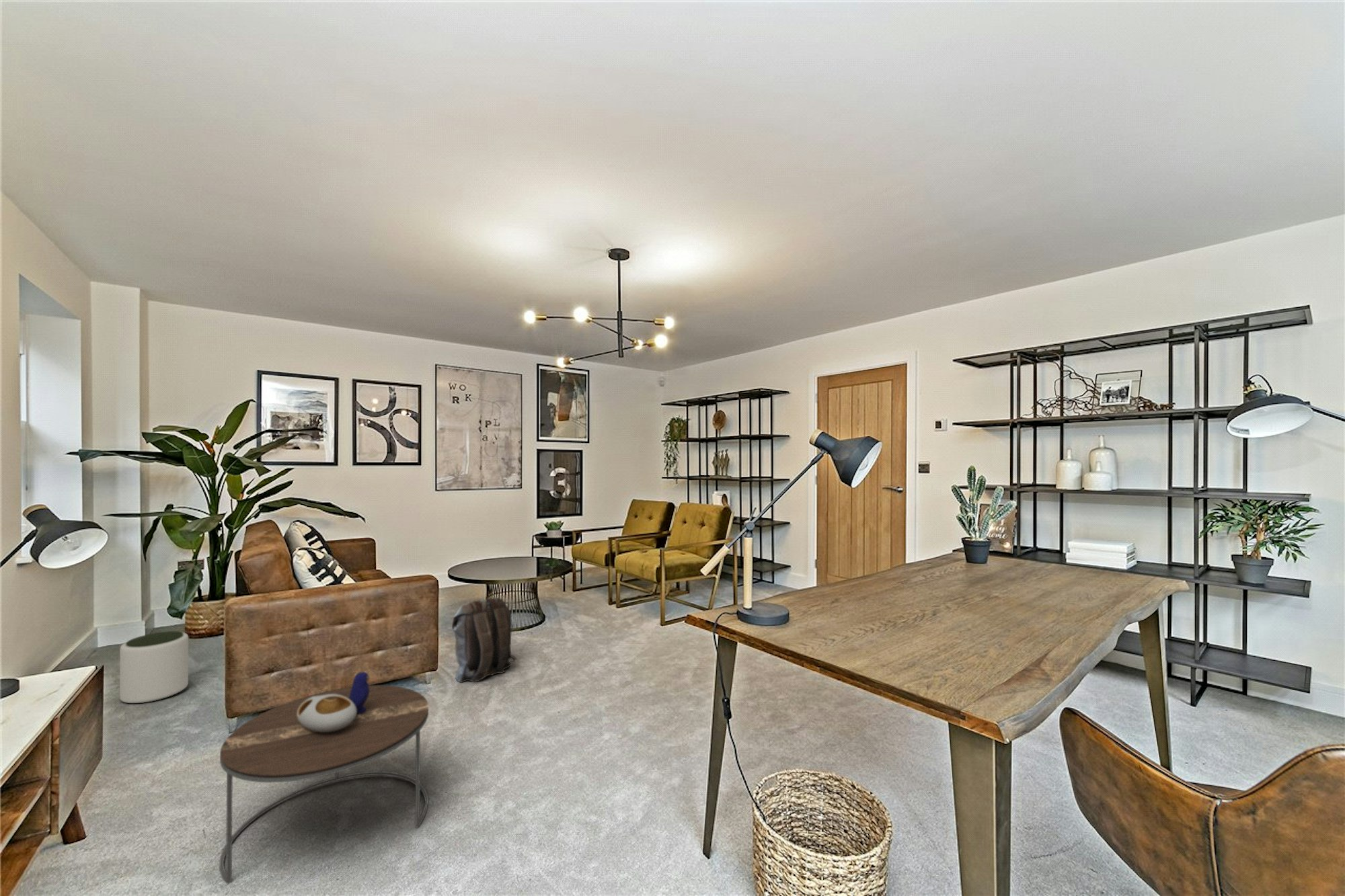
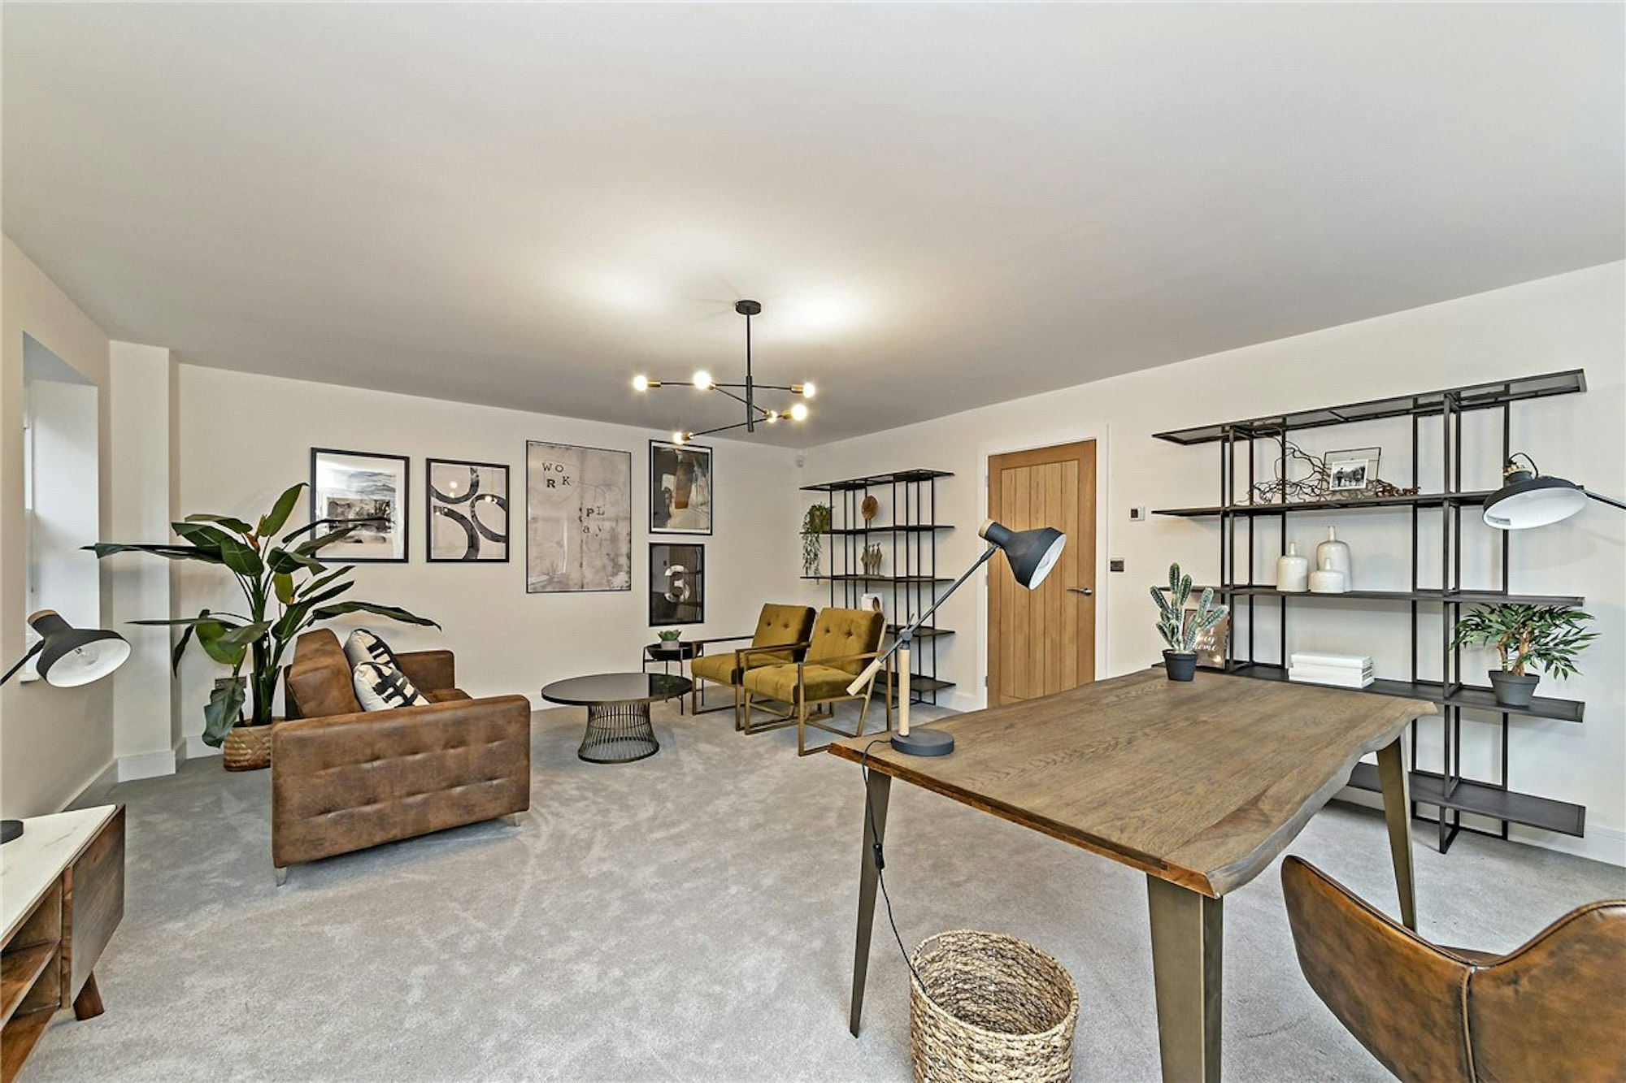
- side table (333, 754)
- plant pot (155, 665)
- backpack (484, 635)
